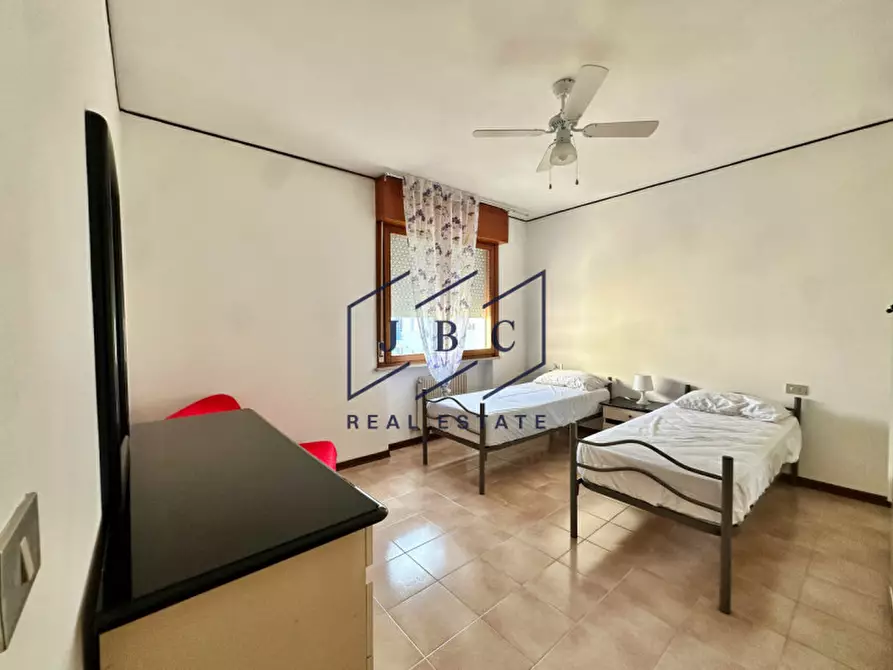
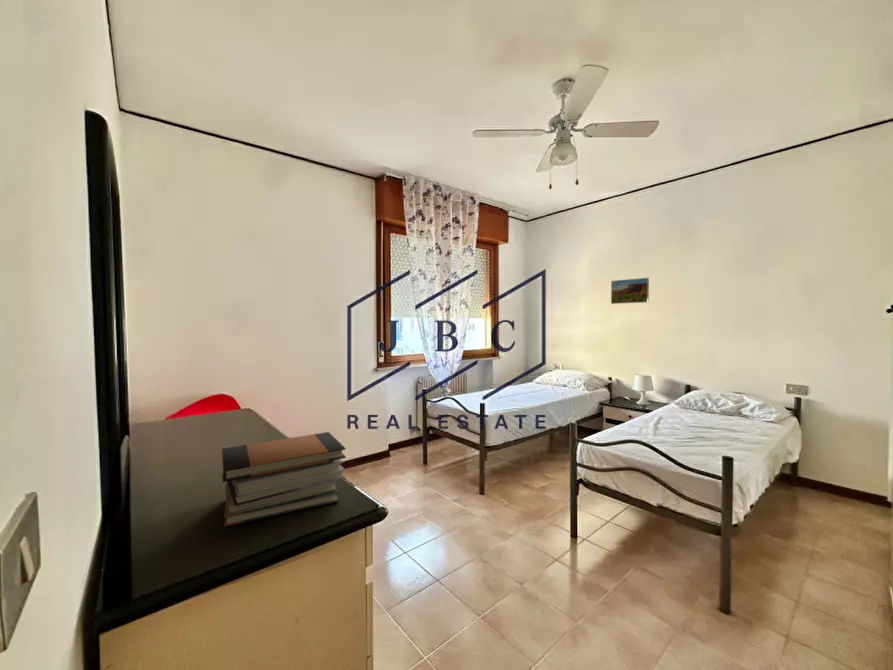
+ book stack (284, 474)
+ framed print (629, 291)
